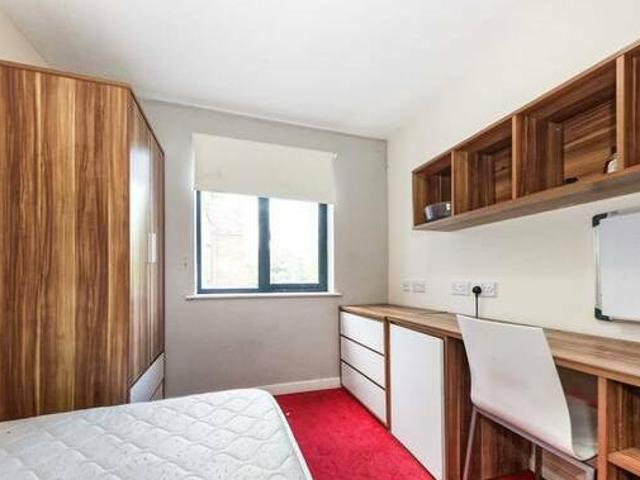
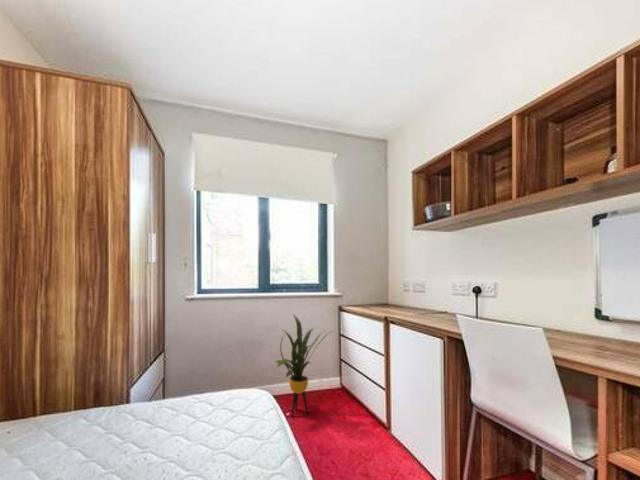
+ house plant (301, 366)
